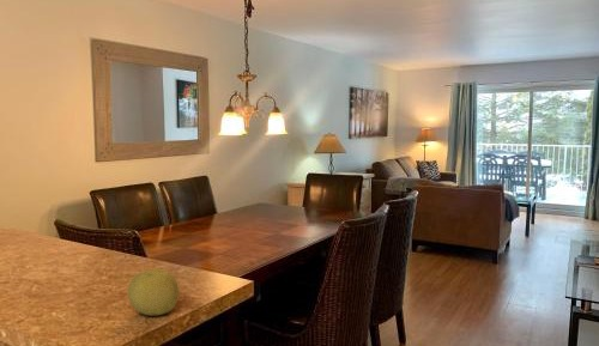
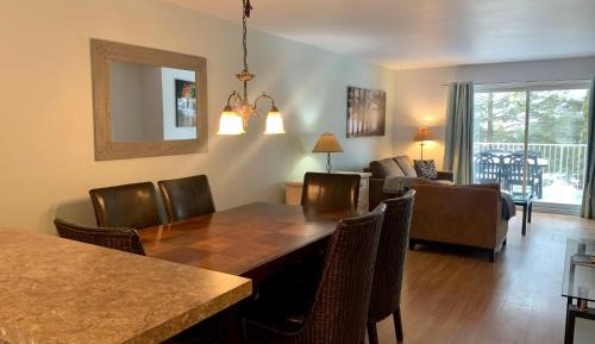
- fruit (153, 291)
